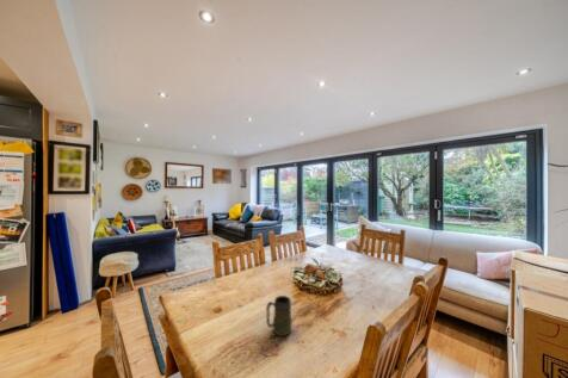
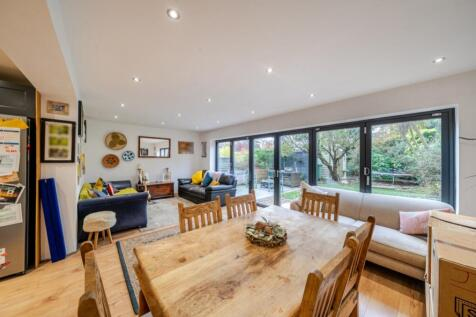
- mug (278, 315)
